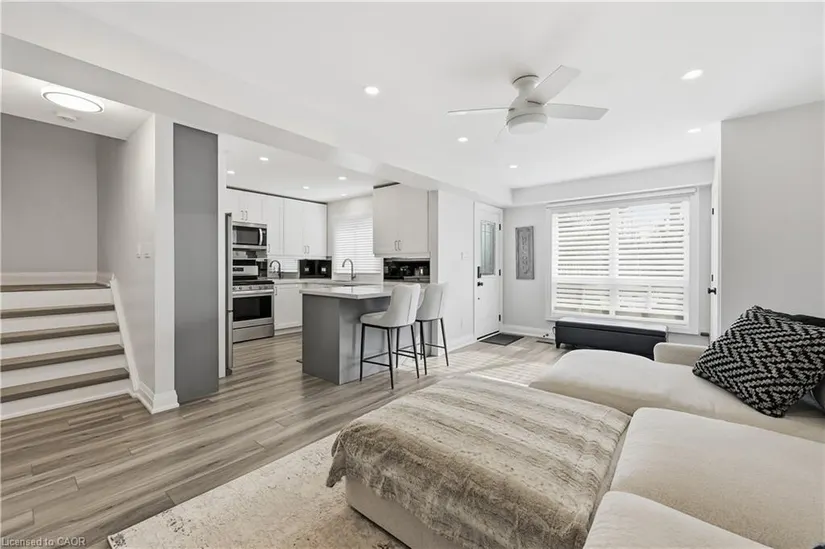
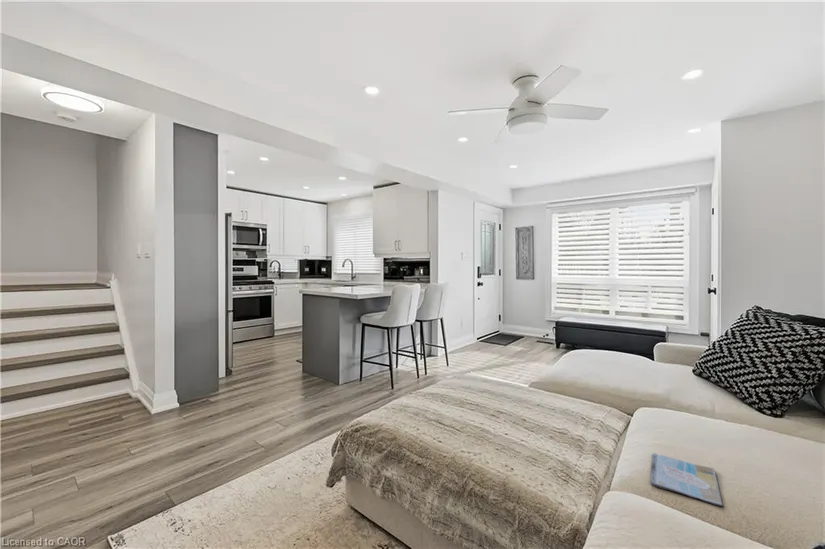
+ book (683, 475)
